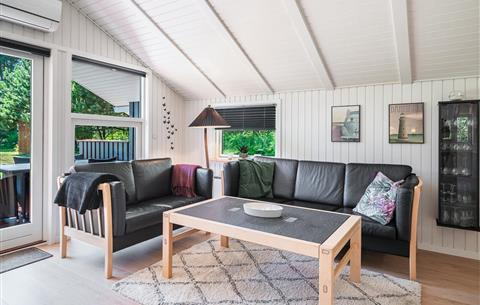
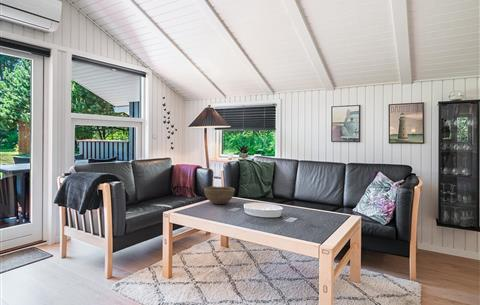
+ bowl (219, 195)
